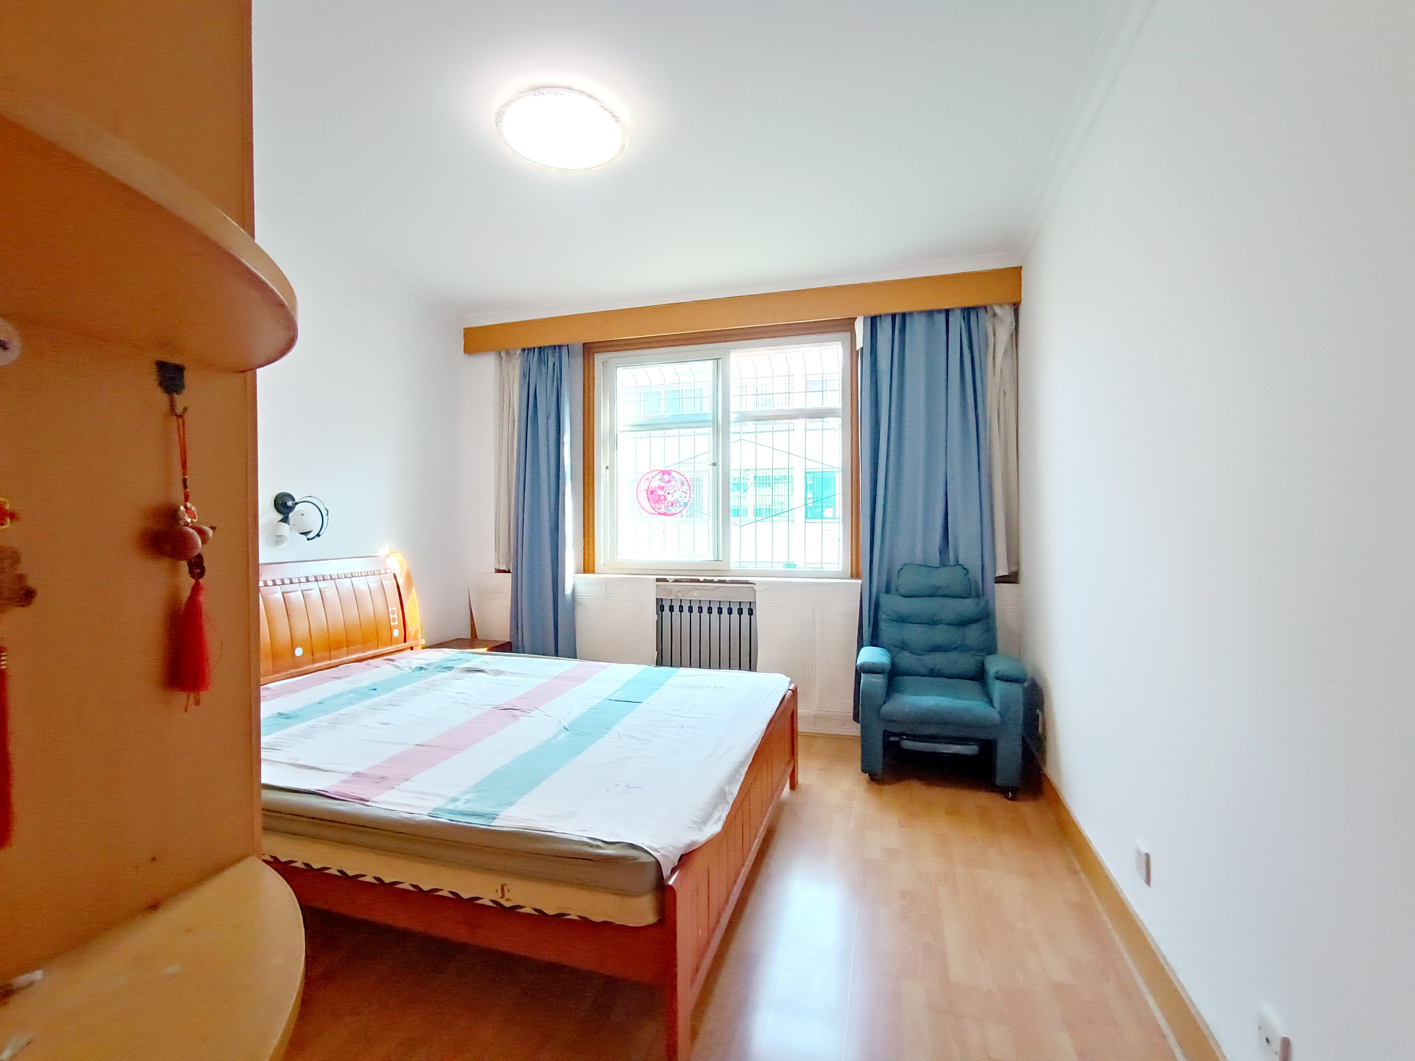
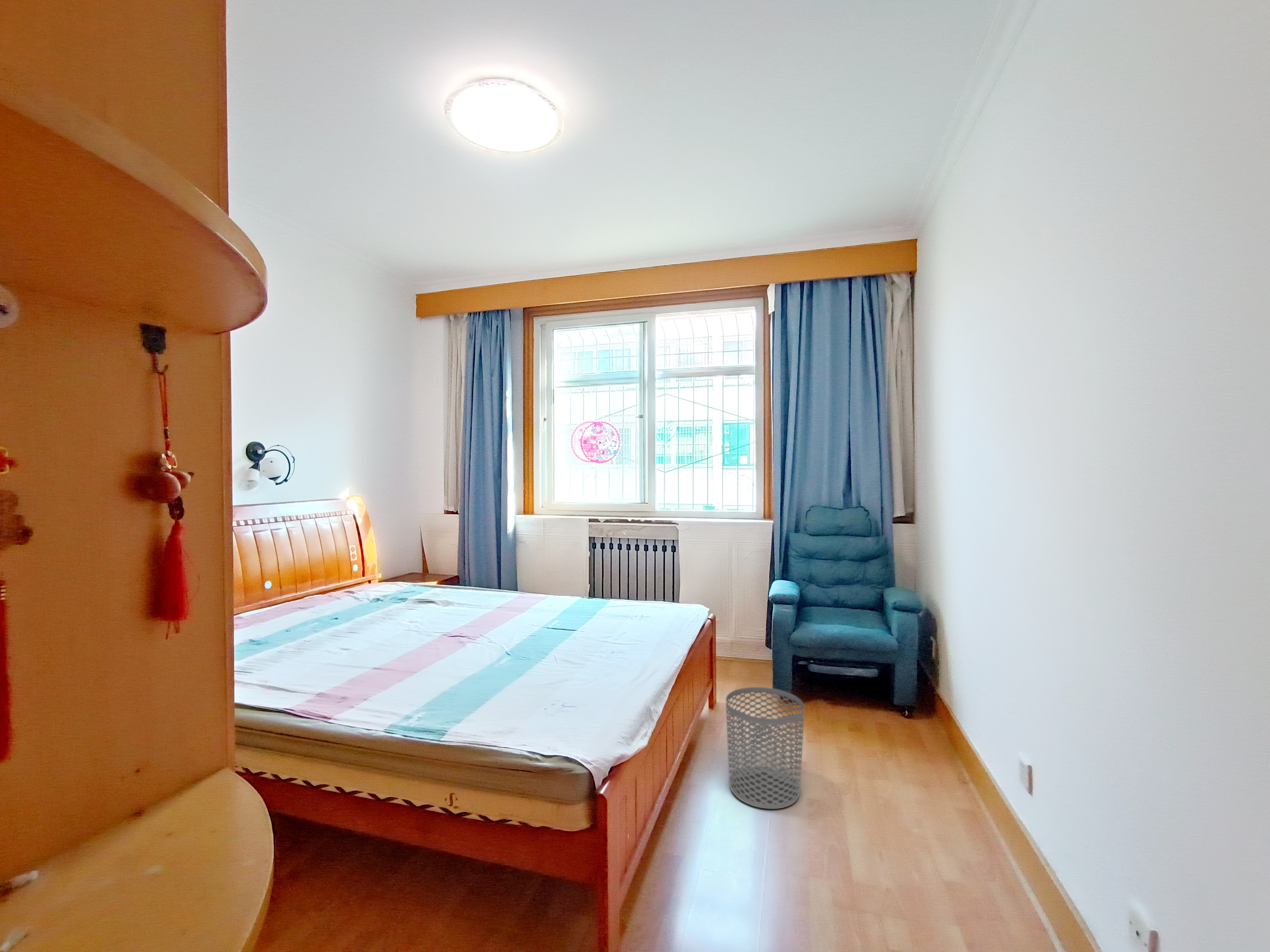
+ waste bin (764, 746)
